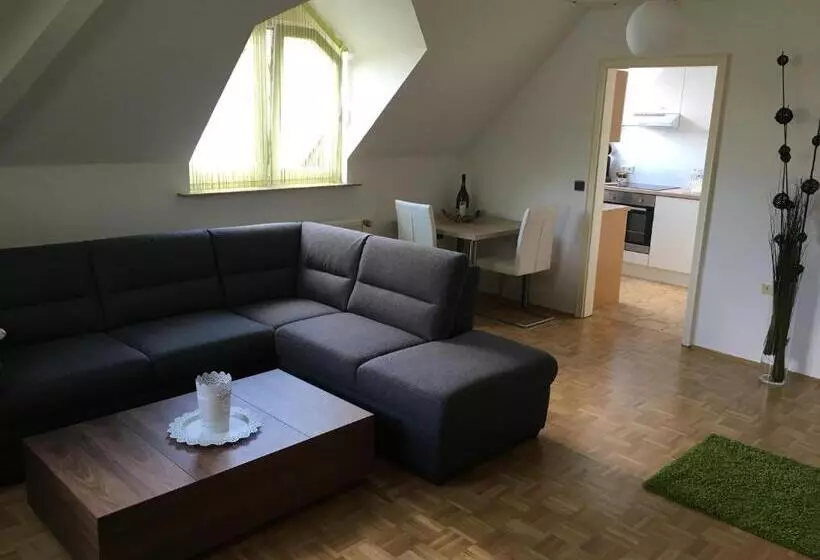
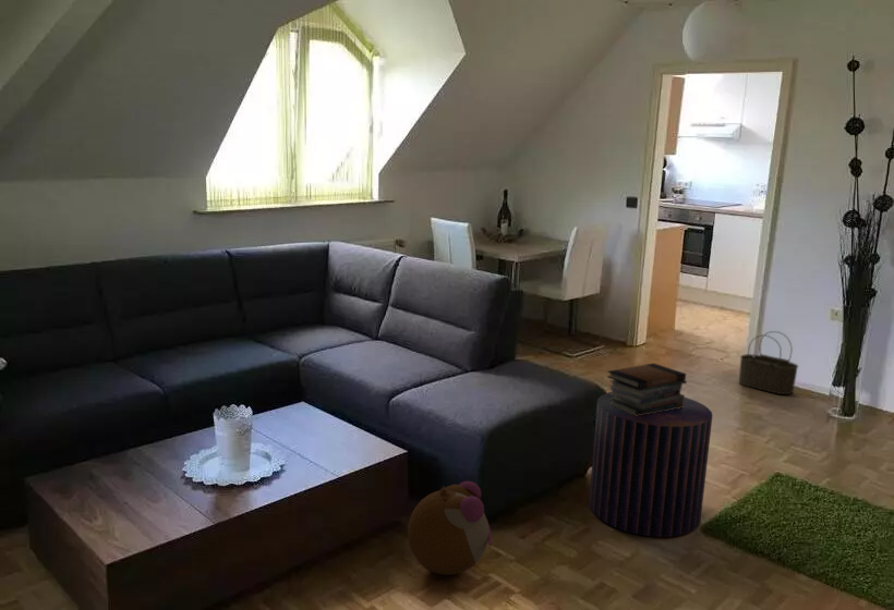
+ pouf (649, 459)
+ wicker basket (769, 361)
+ book stack (645, 388)
+ plush toy (450, 528)
